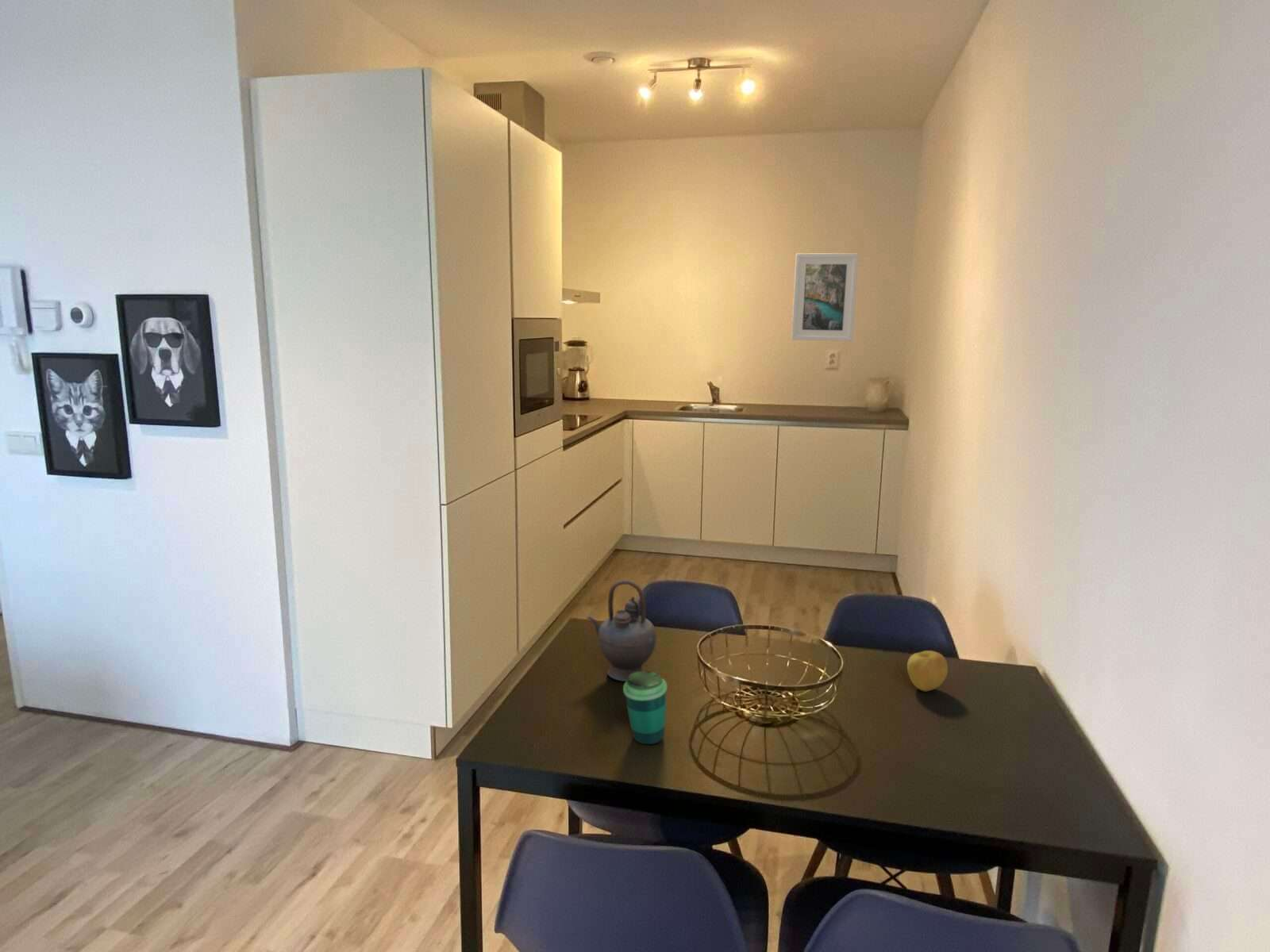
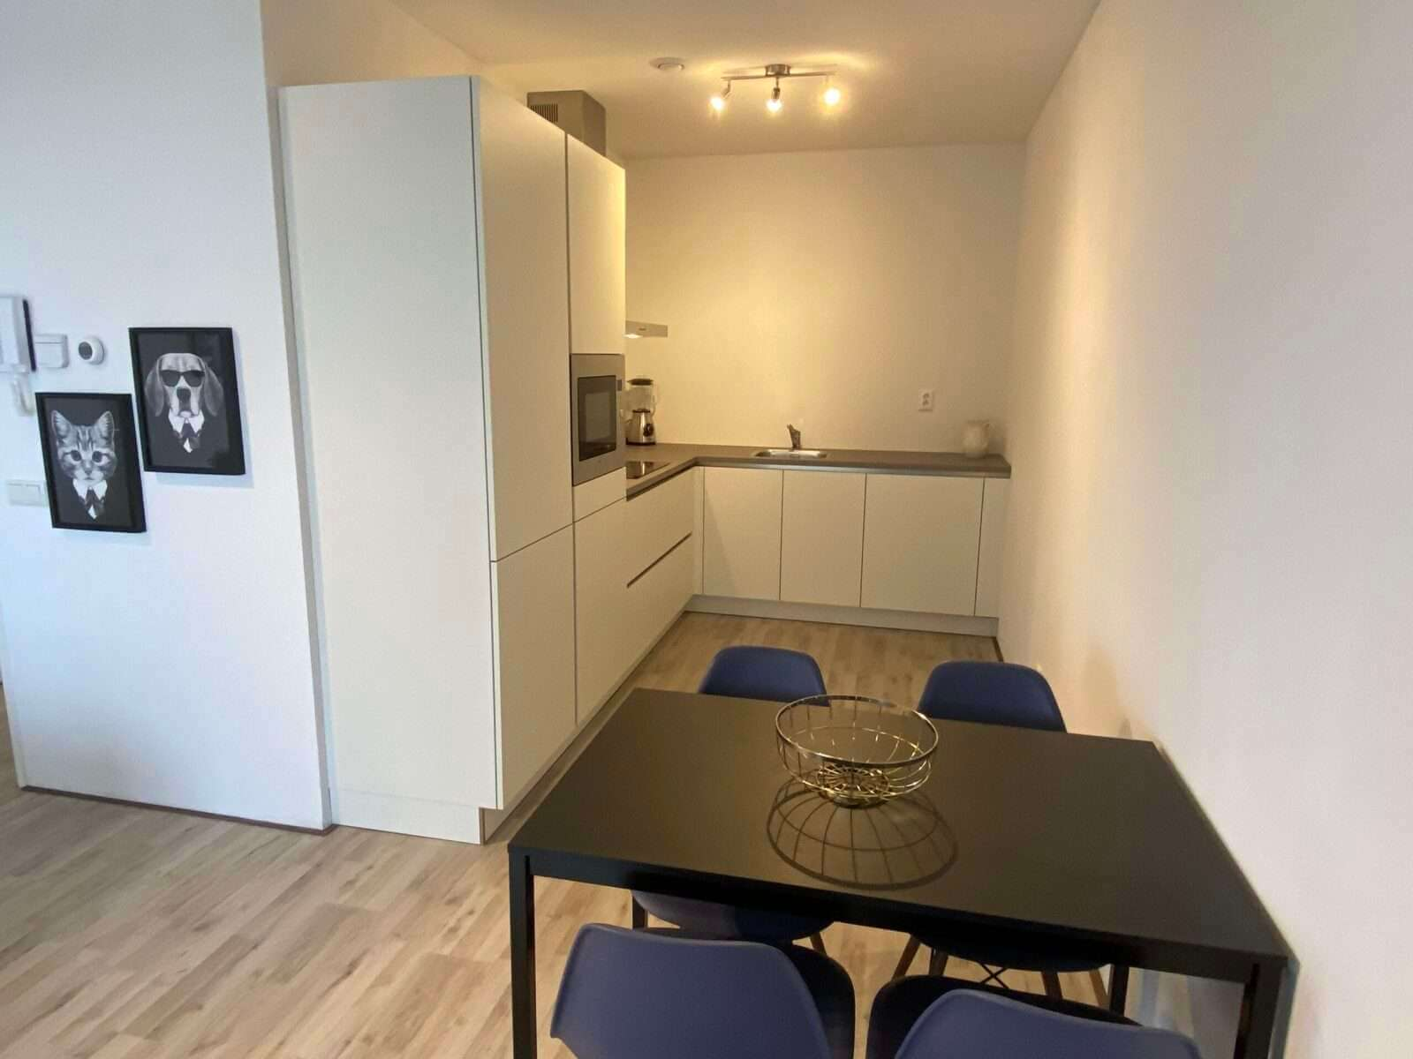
- apple (926, 670)
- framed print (824, 297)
- cup (645, 708)
- teapot (621, 627)
